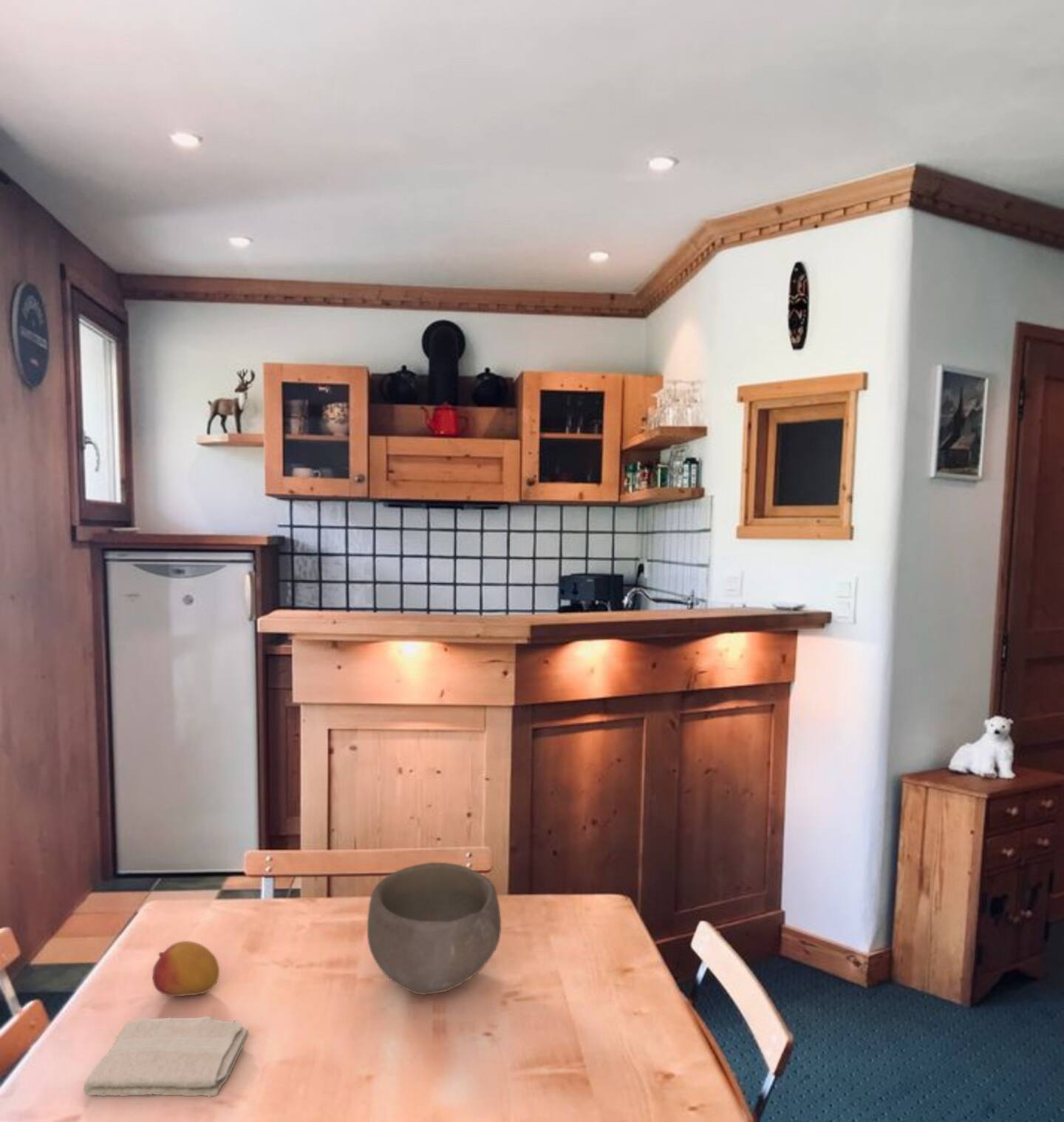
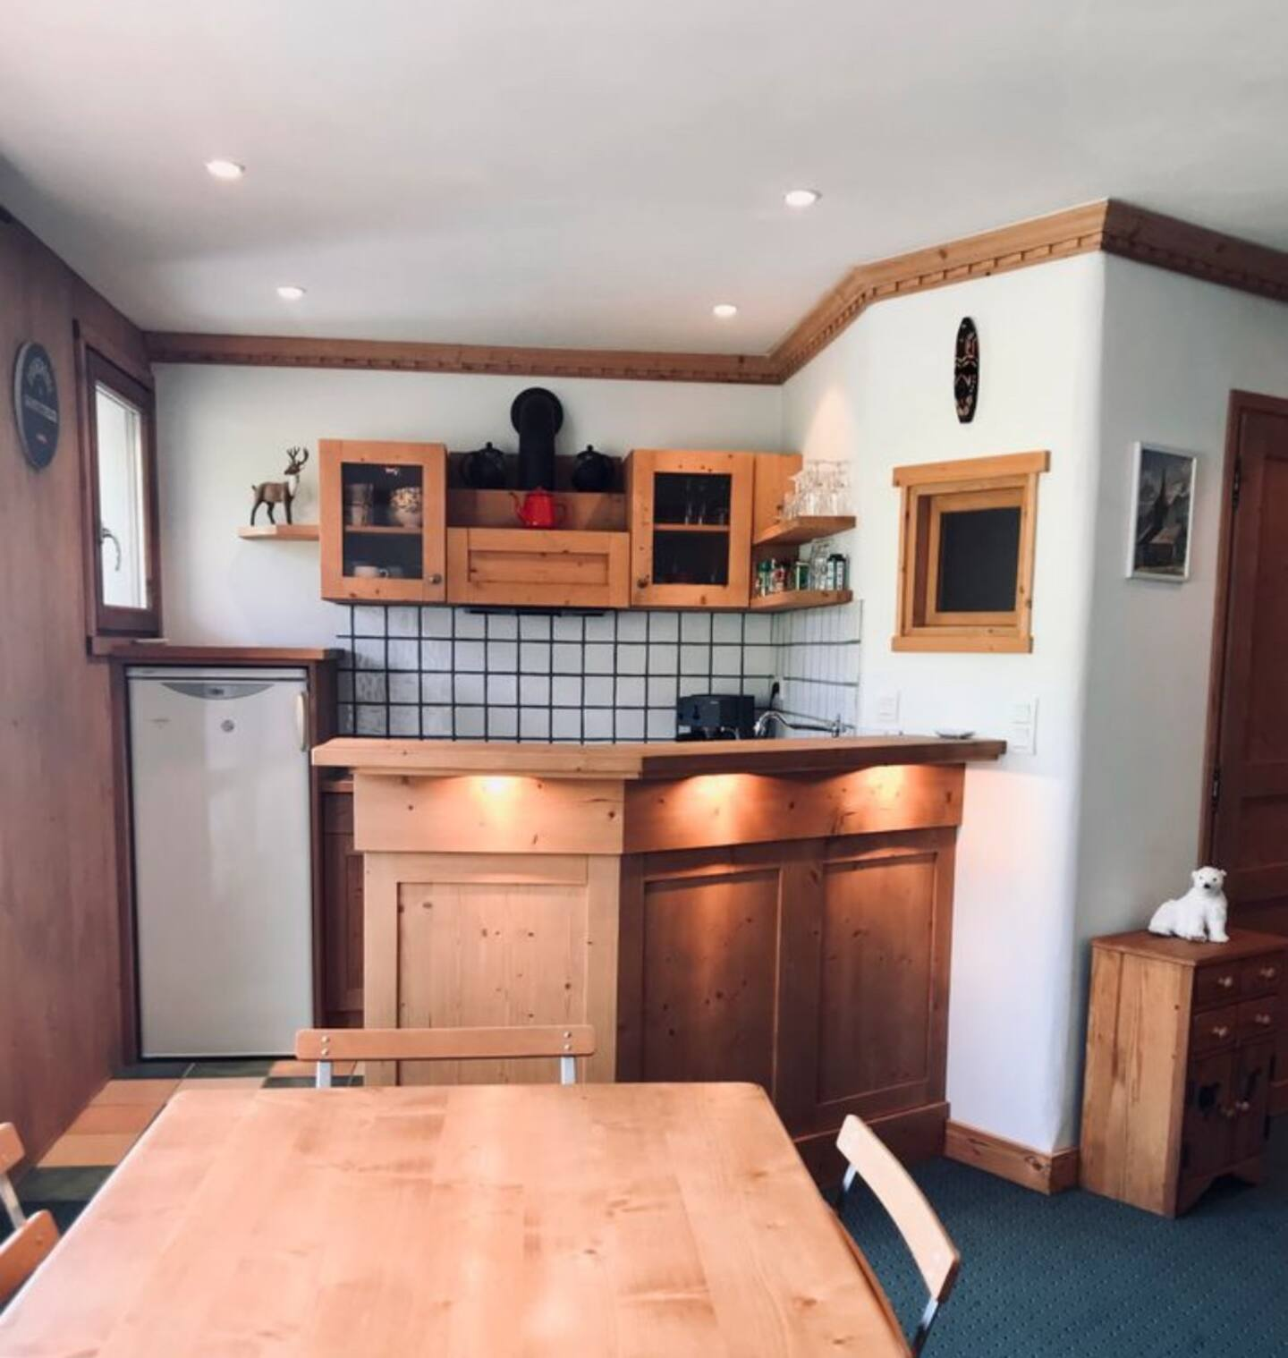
- bowl (435, 934)
- fruit (186, 969)
- washcloth (171, 1055)
